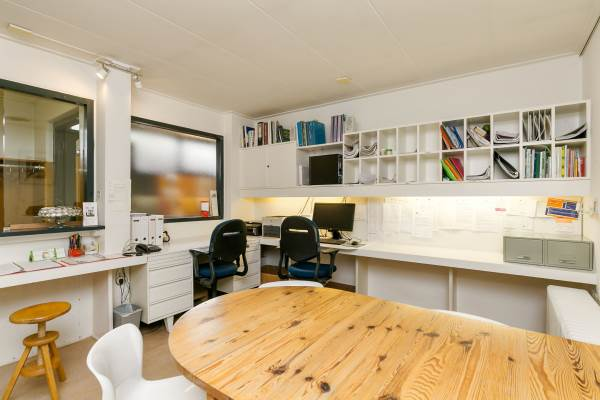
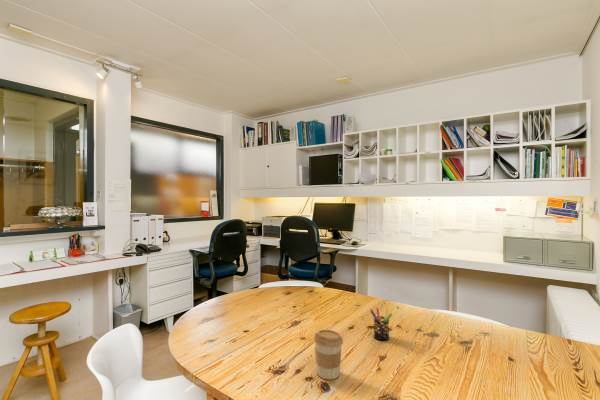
+ coffee cup (328, 352)
+ pen holder (382, 322)
